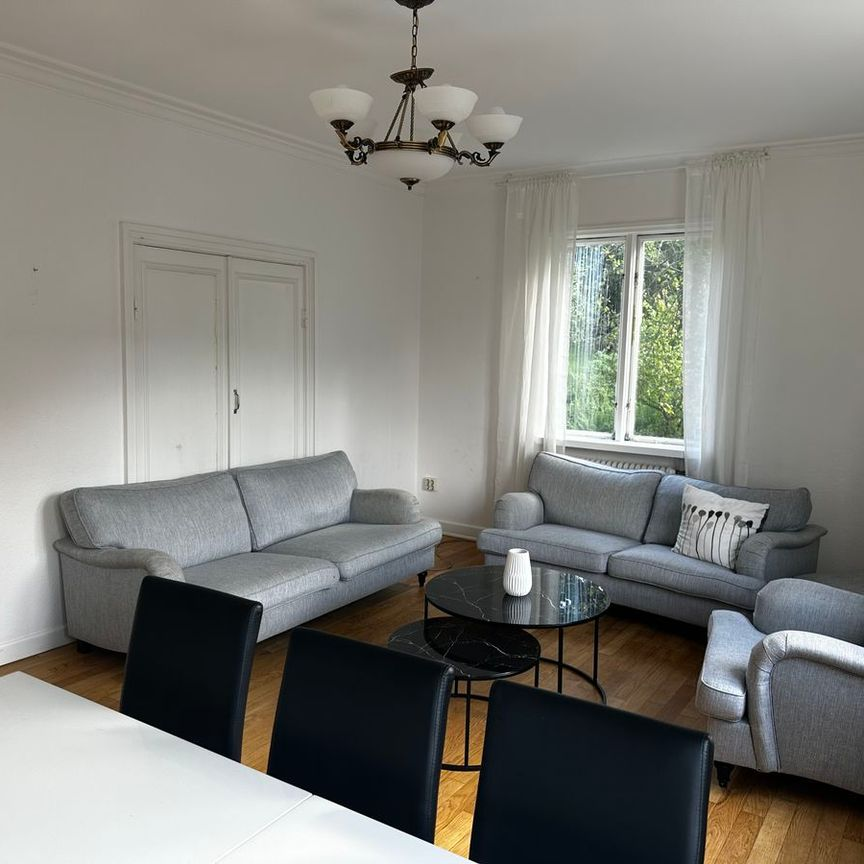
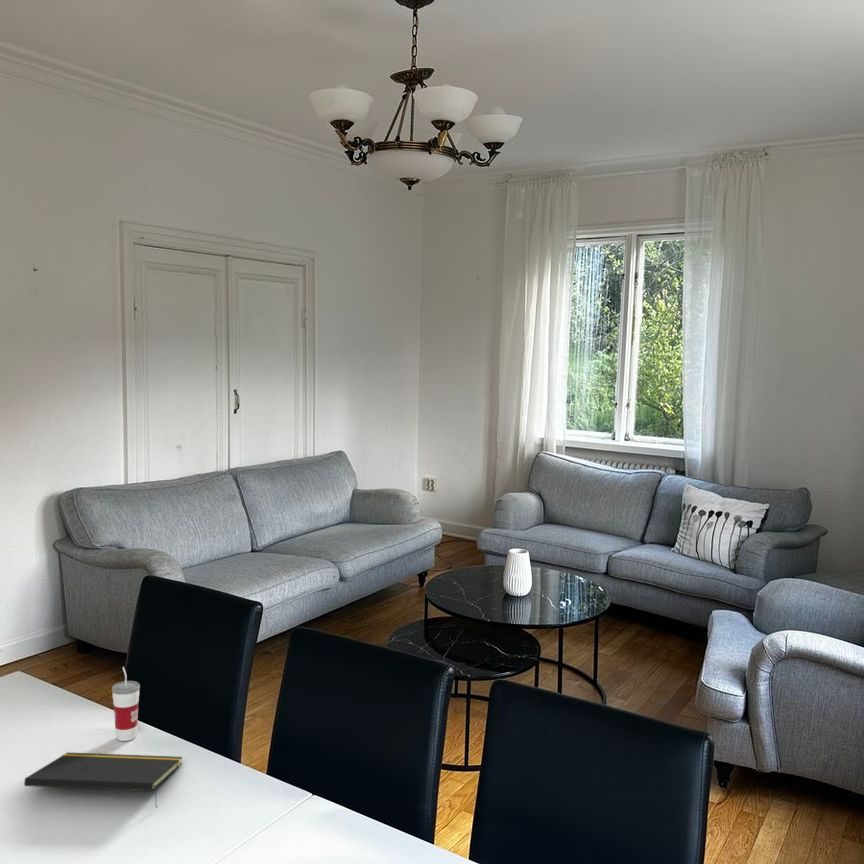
+ cup (126, 702)
+ notepad (107, 770)
